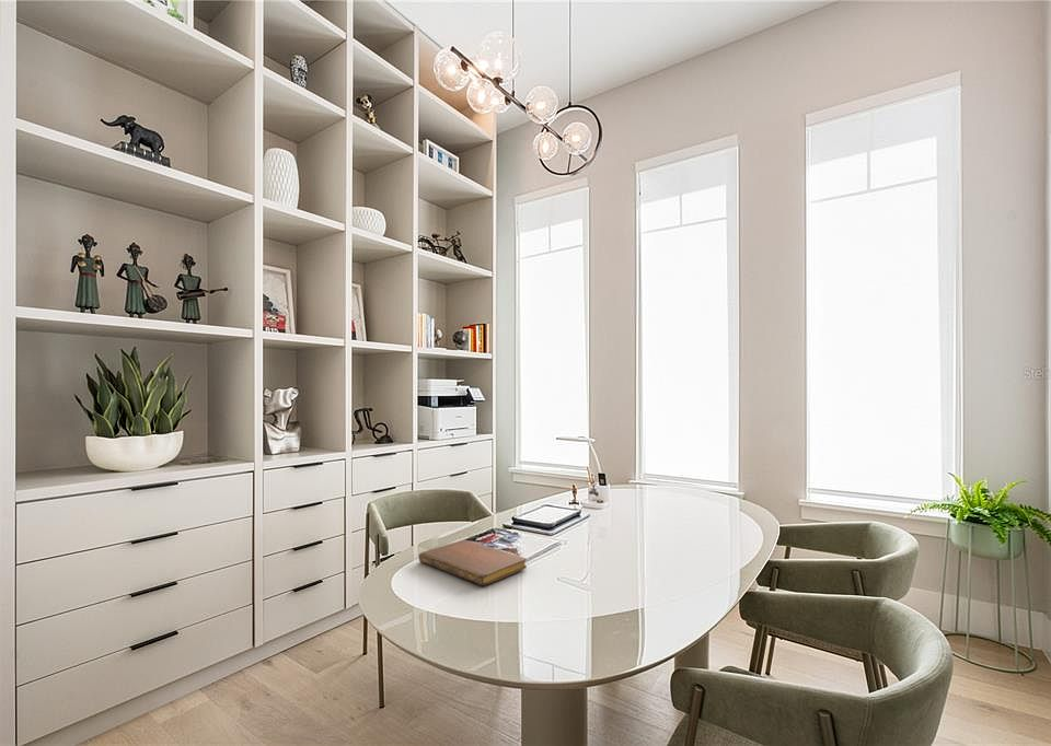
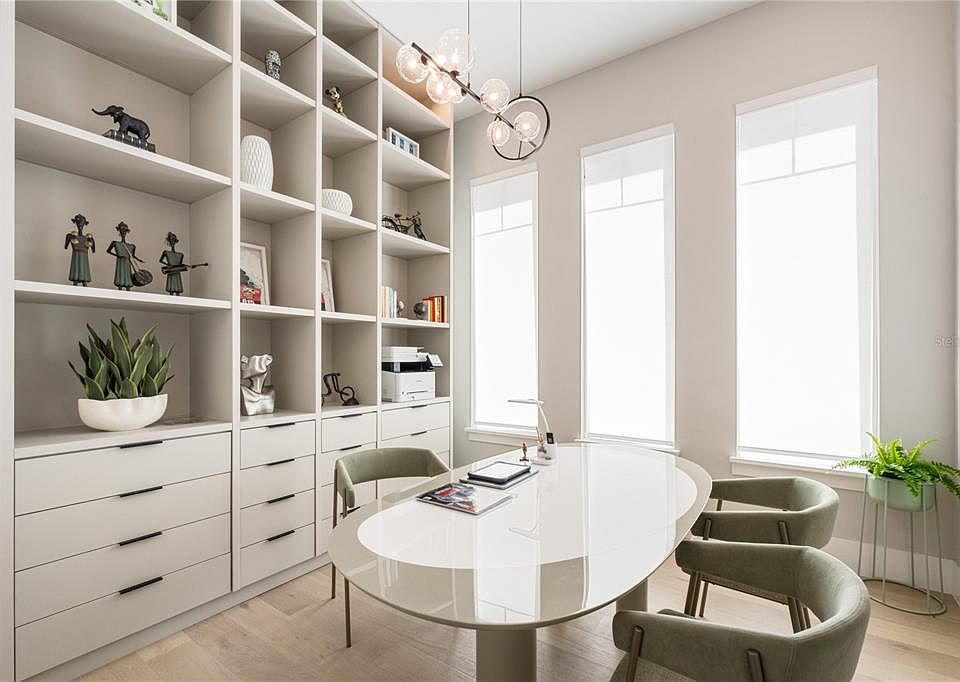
- notebook (472, 560)
